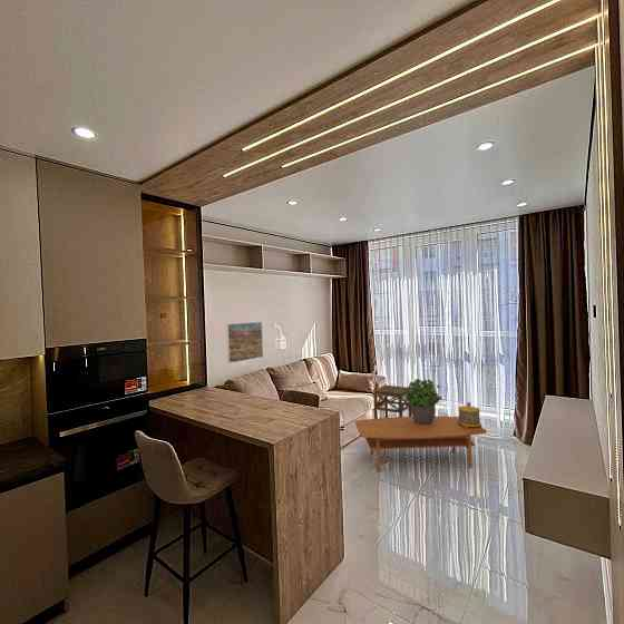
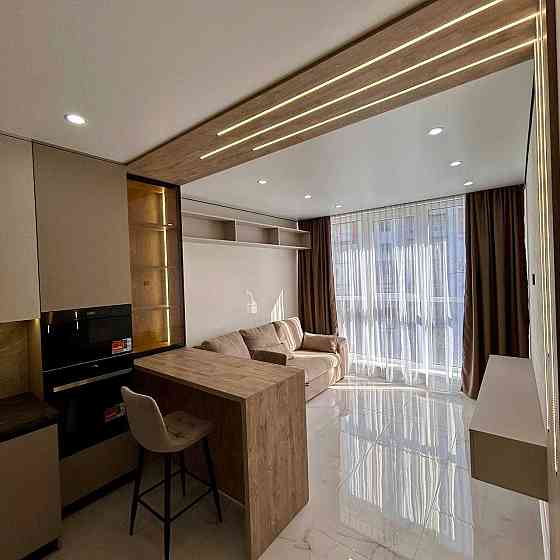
- coffee table (418, 442)
- side table (392, 409)
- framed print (245, 341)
- decorative container (468, 412)
- potted plant (421, 399)
